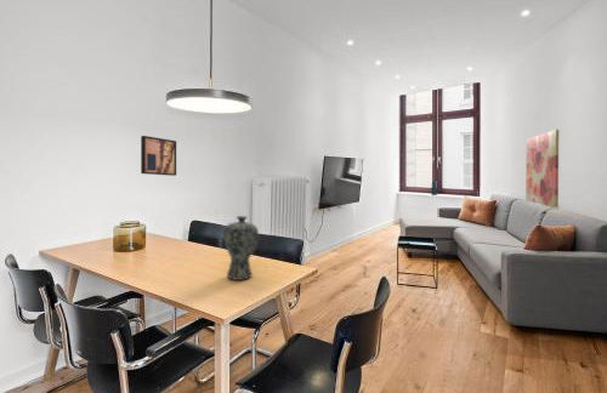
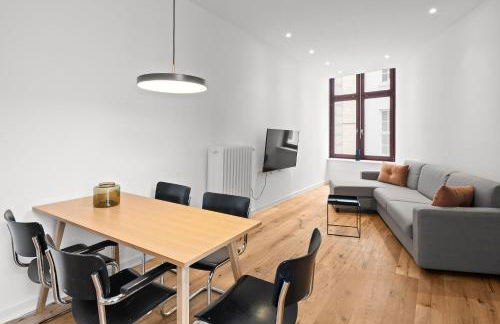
- wall art (540, 172)
- vase (240, 246)
- wall art (159, 156)
